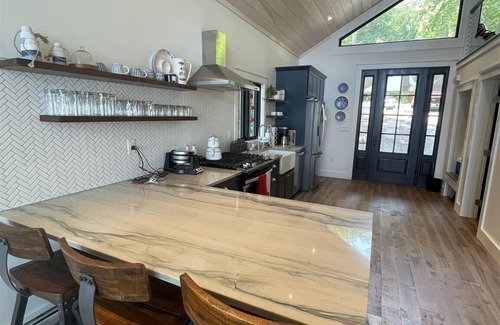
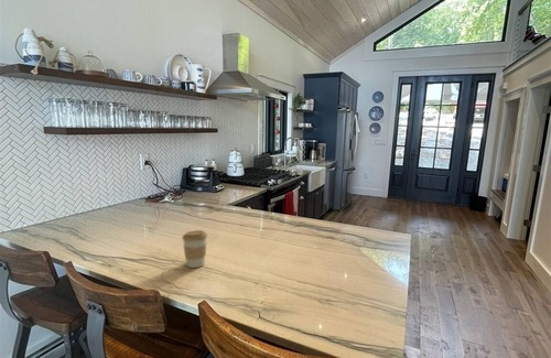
+ coffee cup (195, 247)
